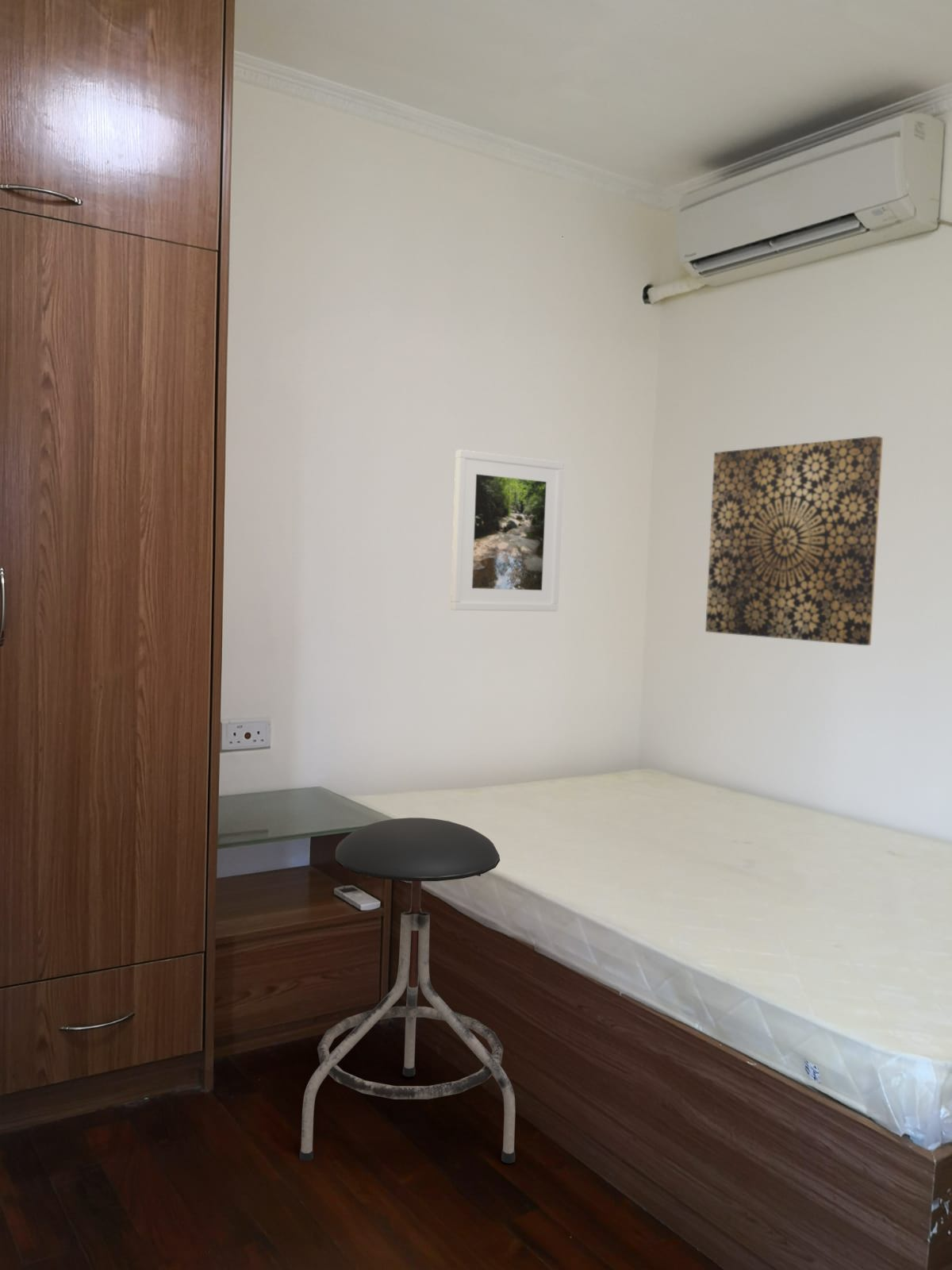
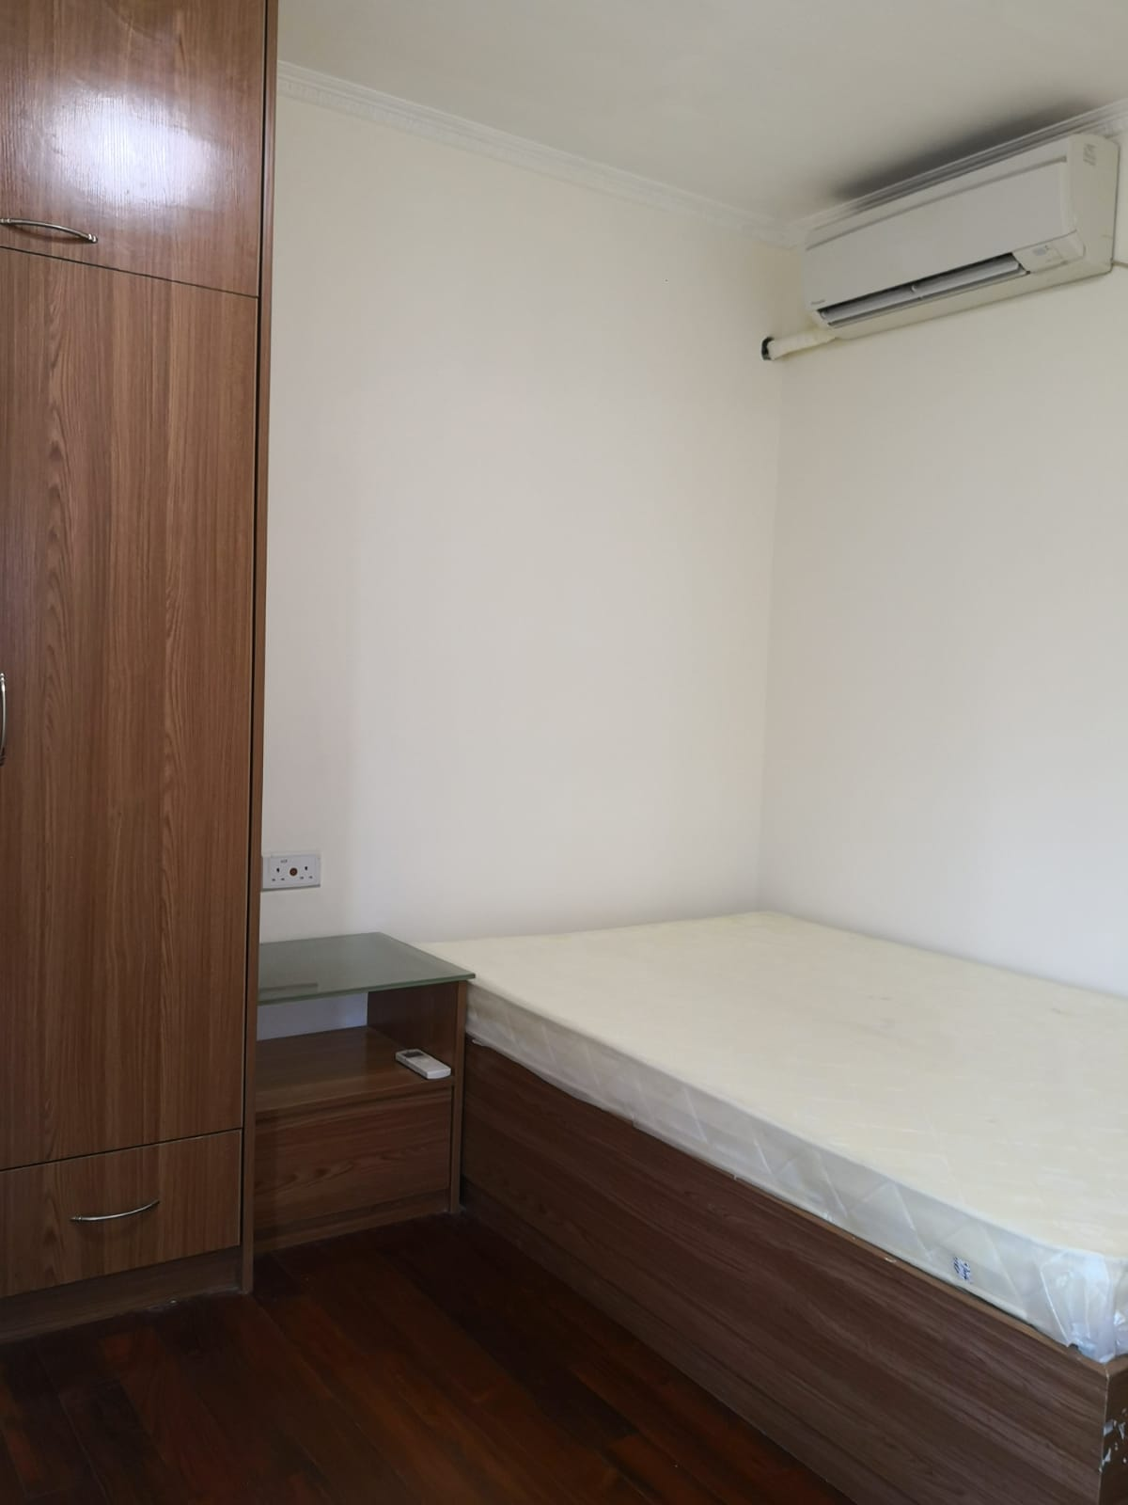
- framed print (509, 533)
- wall art (787, 542)
- stool (402, 979)
